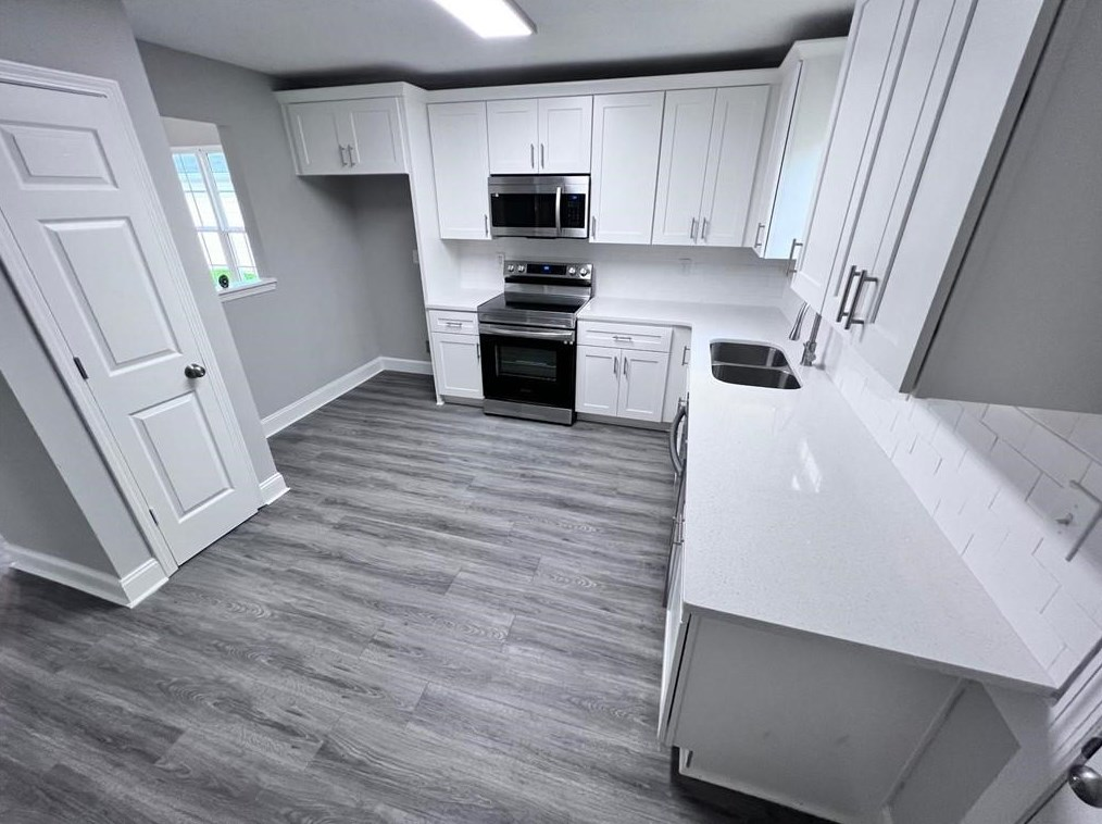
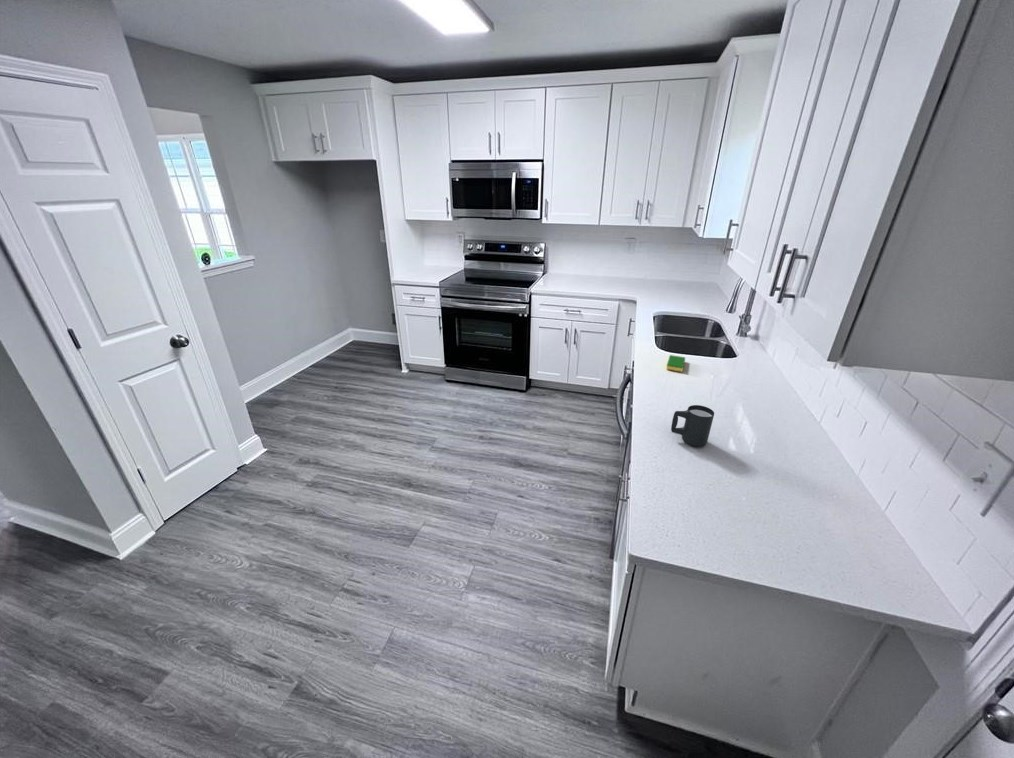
+ mug (690, 425)
+ dish sponge (675, 363)
